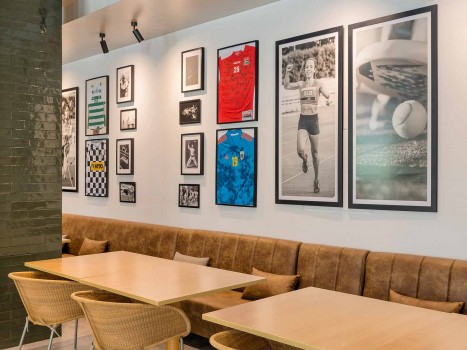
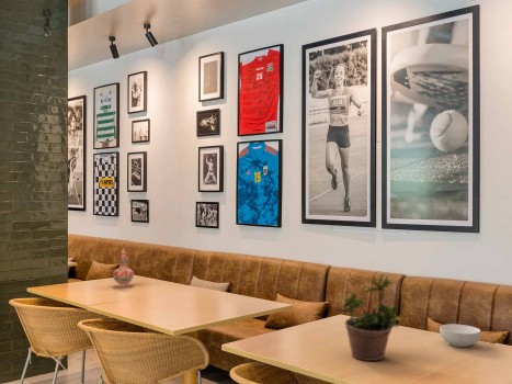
+ decorative vase (123, 267)
+ potted plant (371, 312)
+ cereal bowl (459, 336)
